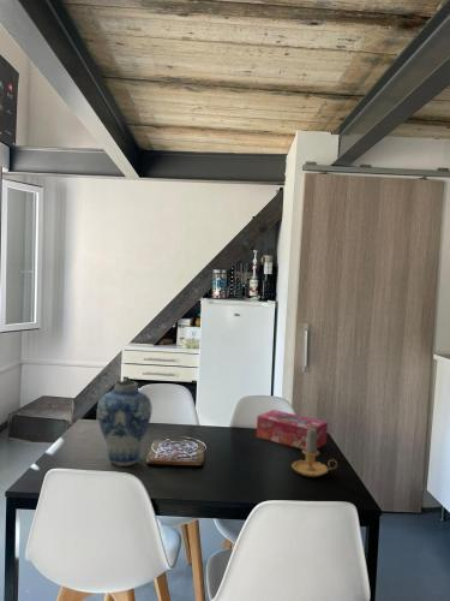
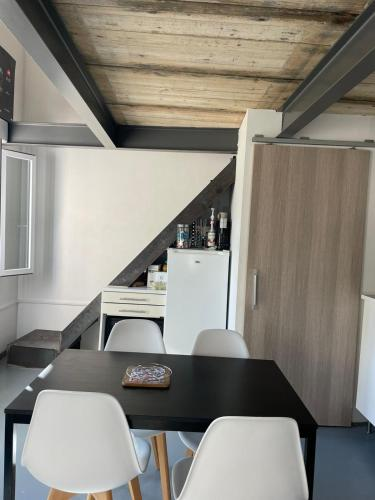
- vase (124, 422)
- tissue box (290, 429)
- candle (314, 450)
